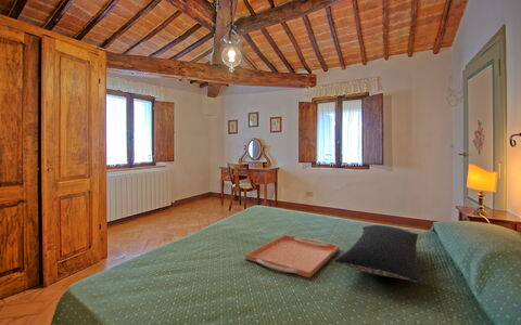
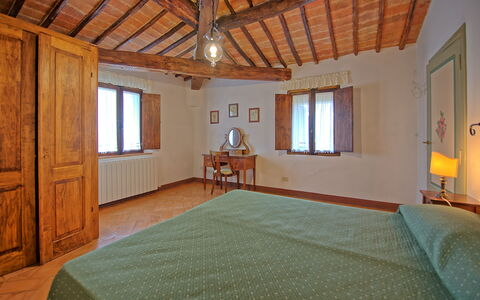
- serving tray (294, 251)
- pillow (382, 246)
